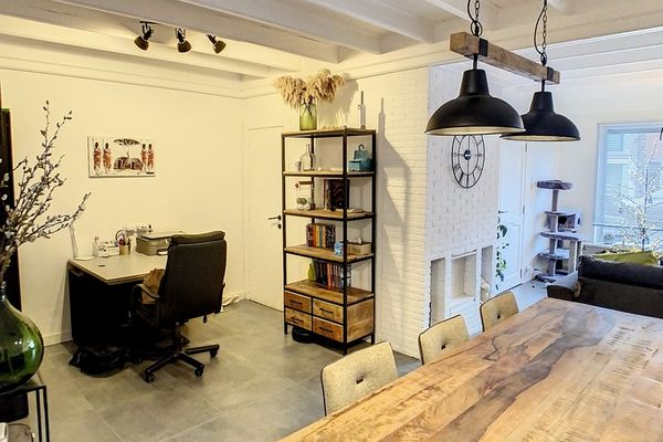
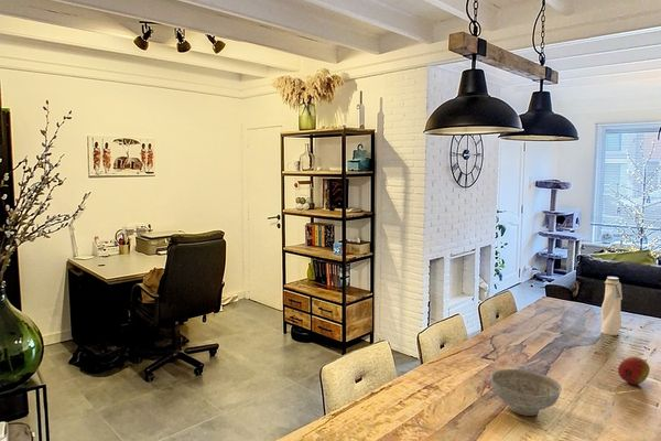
+ fruit (633, 369)
+ water bottle (611, 305)
+ decorative bowl (524, 395)
